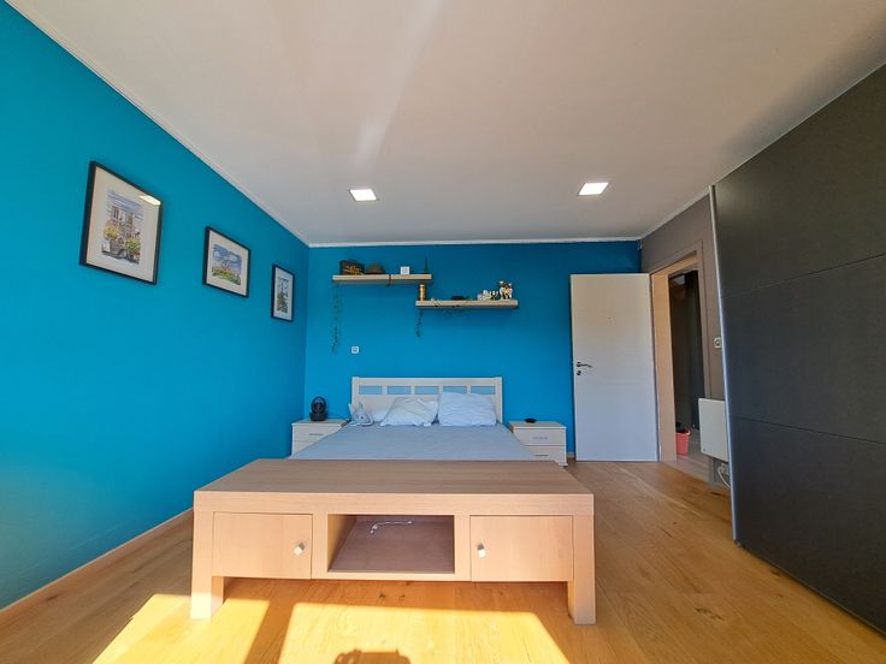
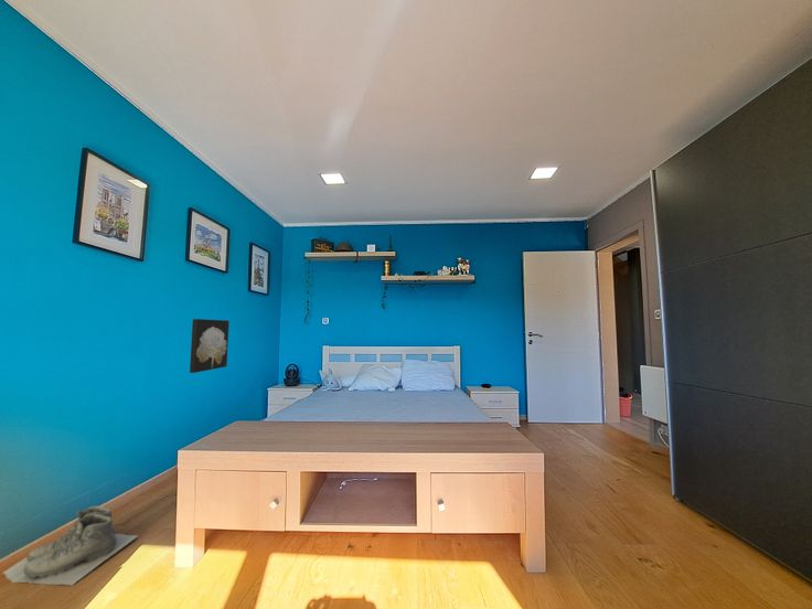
+ wall art (211, 344)
+ boots (73, 534)
